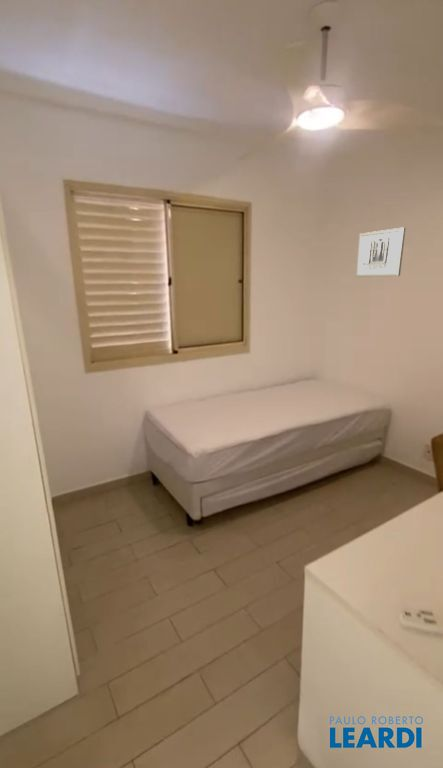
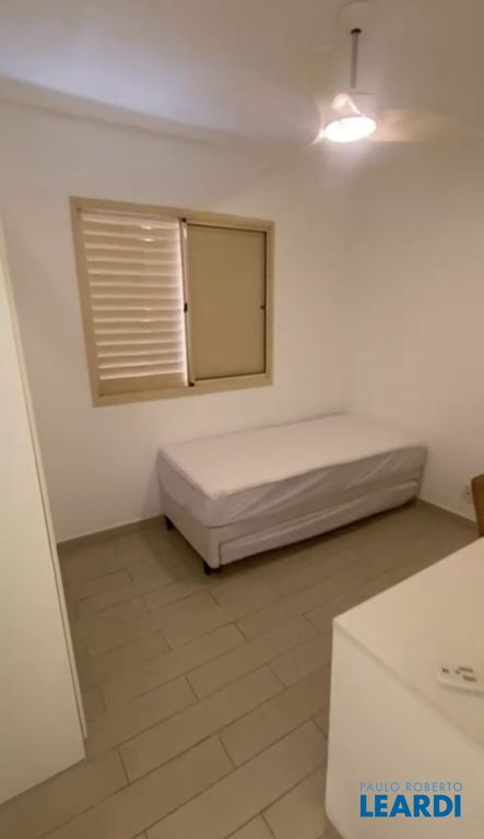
- wall art (378, 254)
